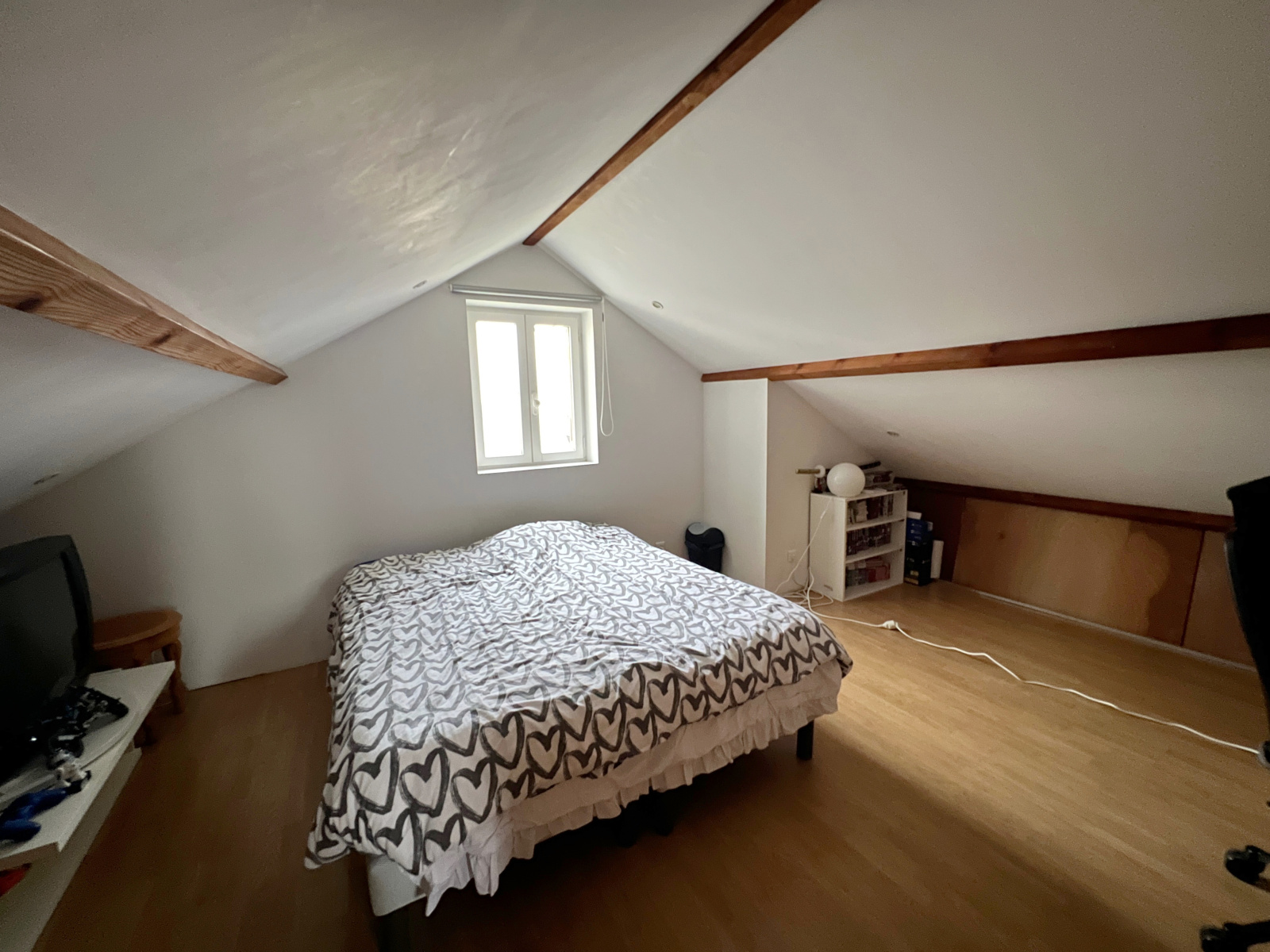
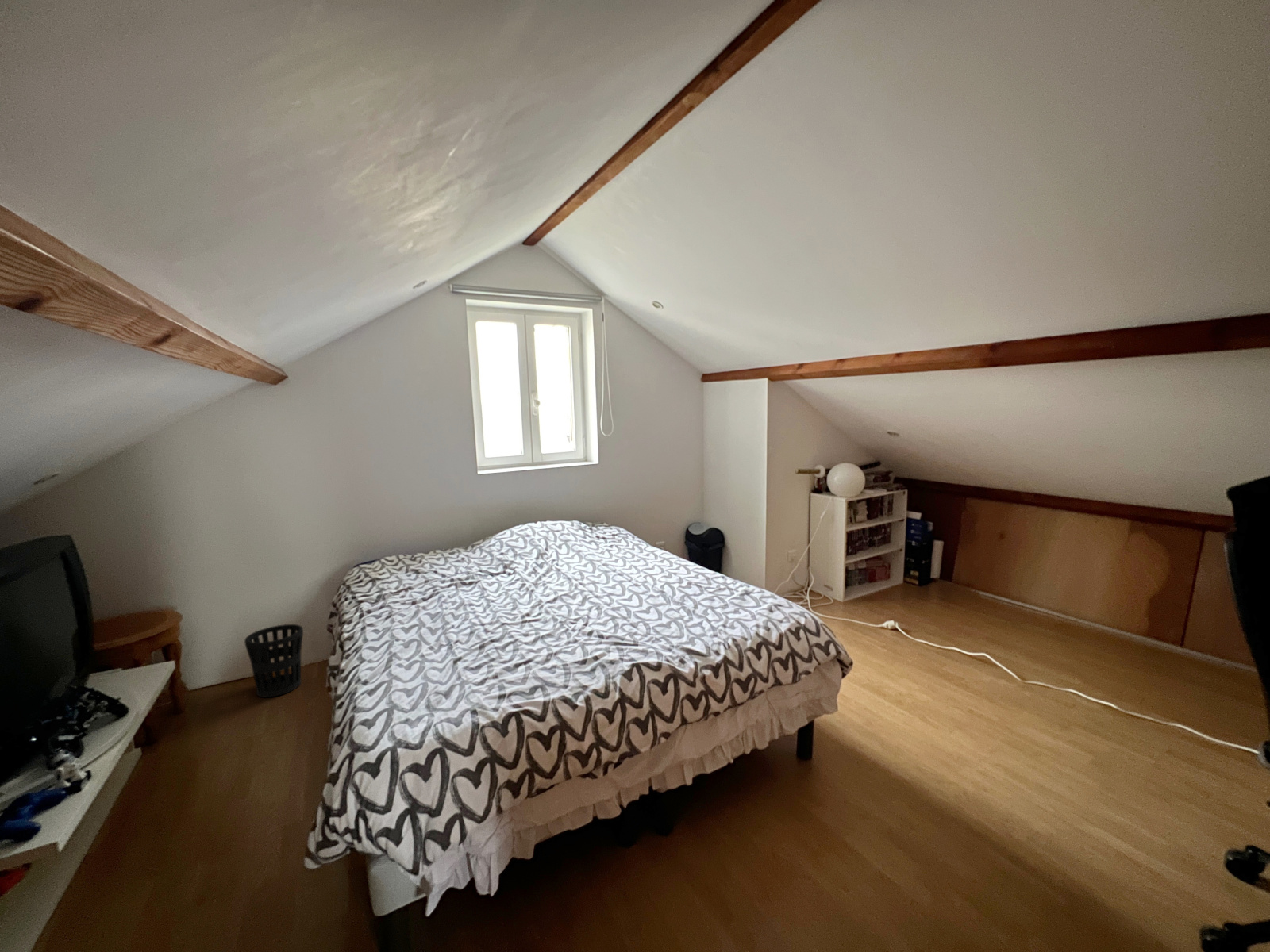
+ wastebasket (276, 660)
